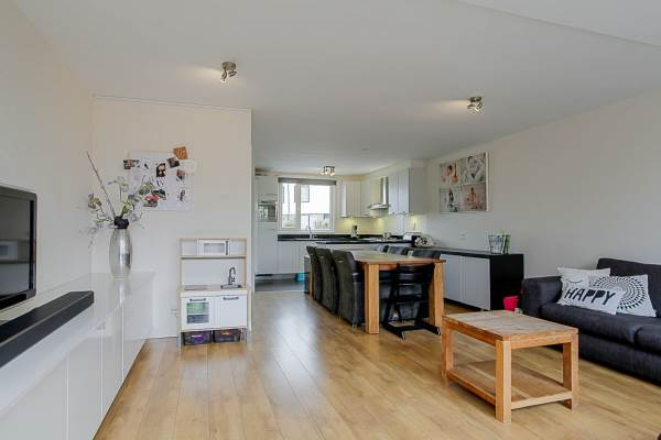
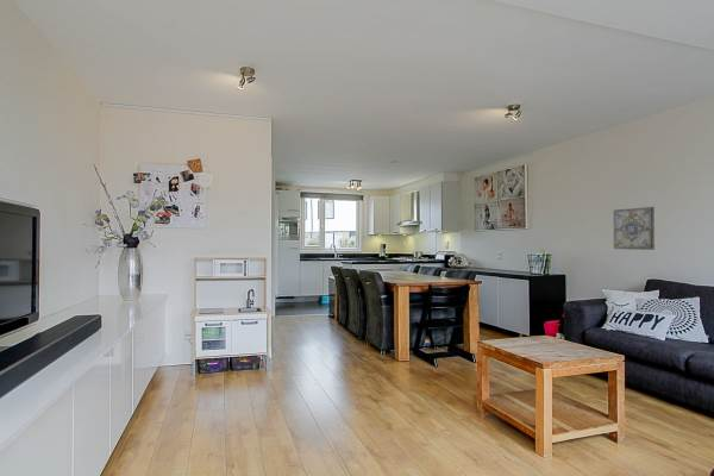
+ wall art (632, 228)
